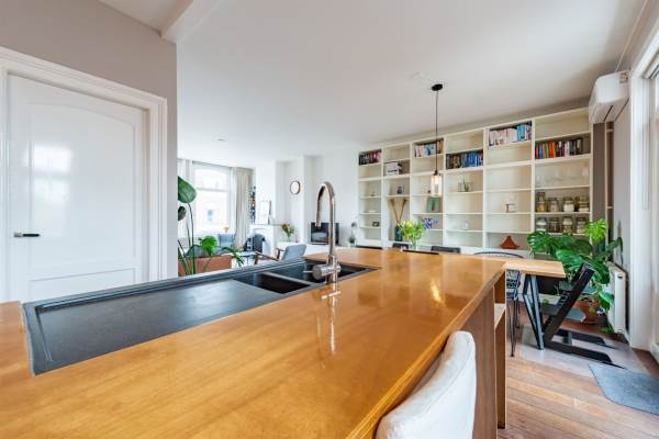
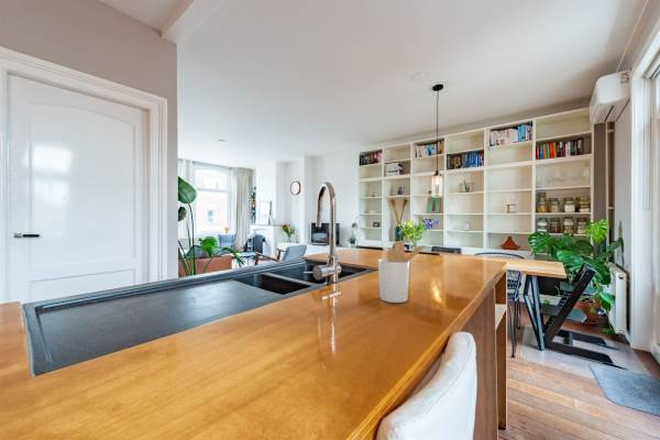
+ utensil holder (402, 271)
